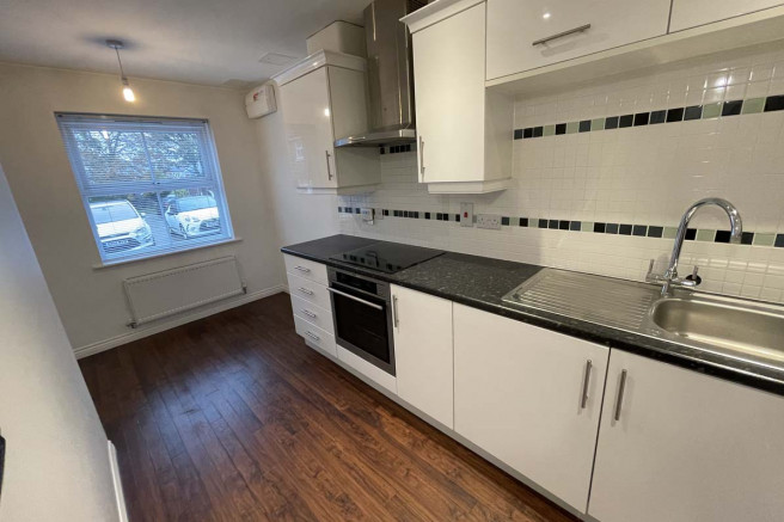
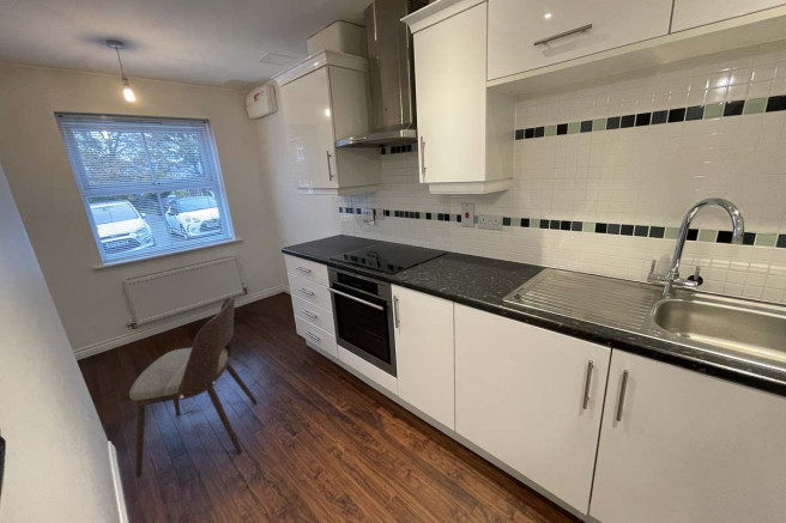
+ dining chair (193, 373)
